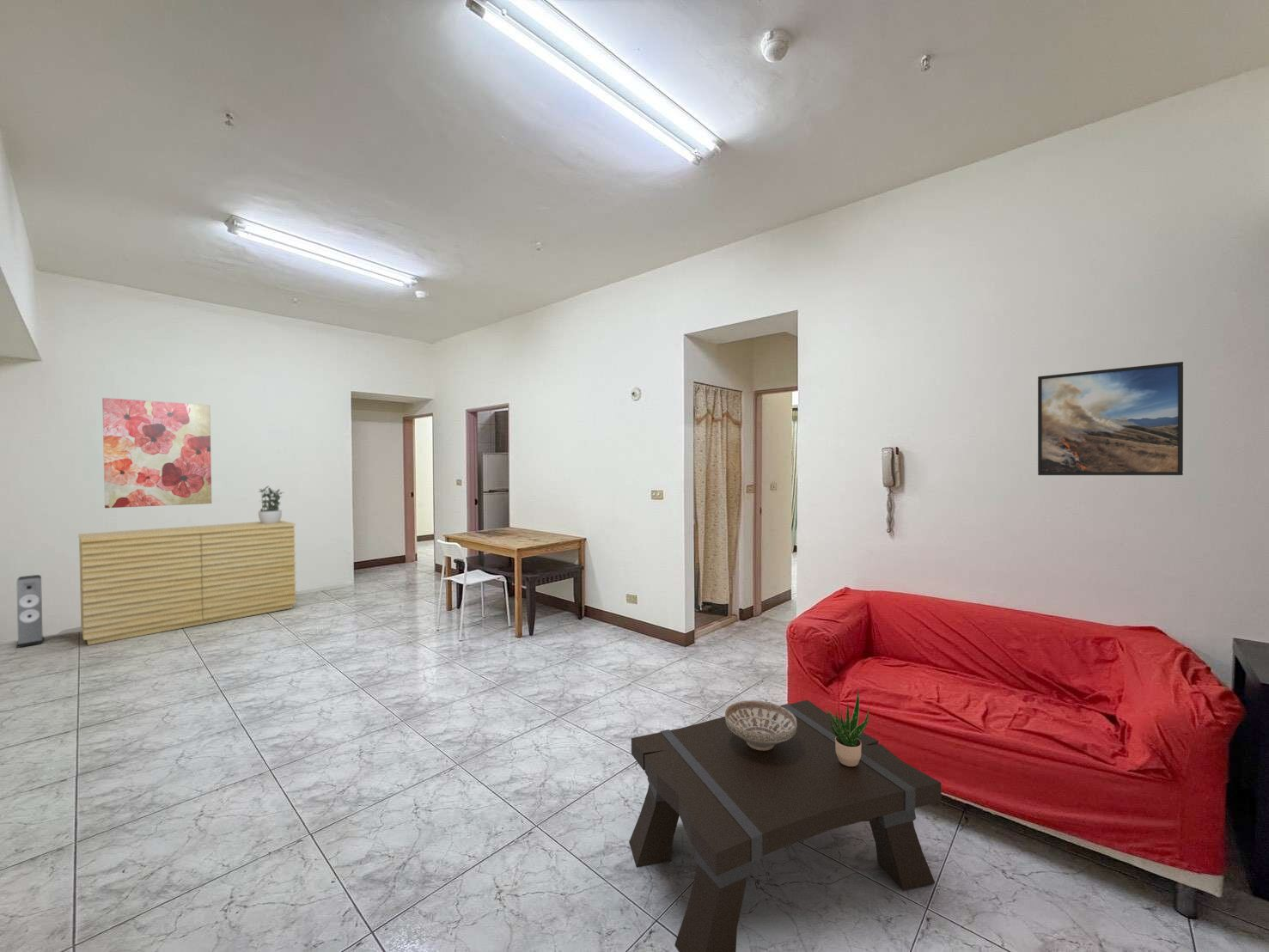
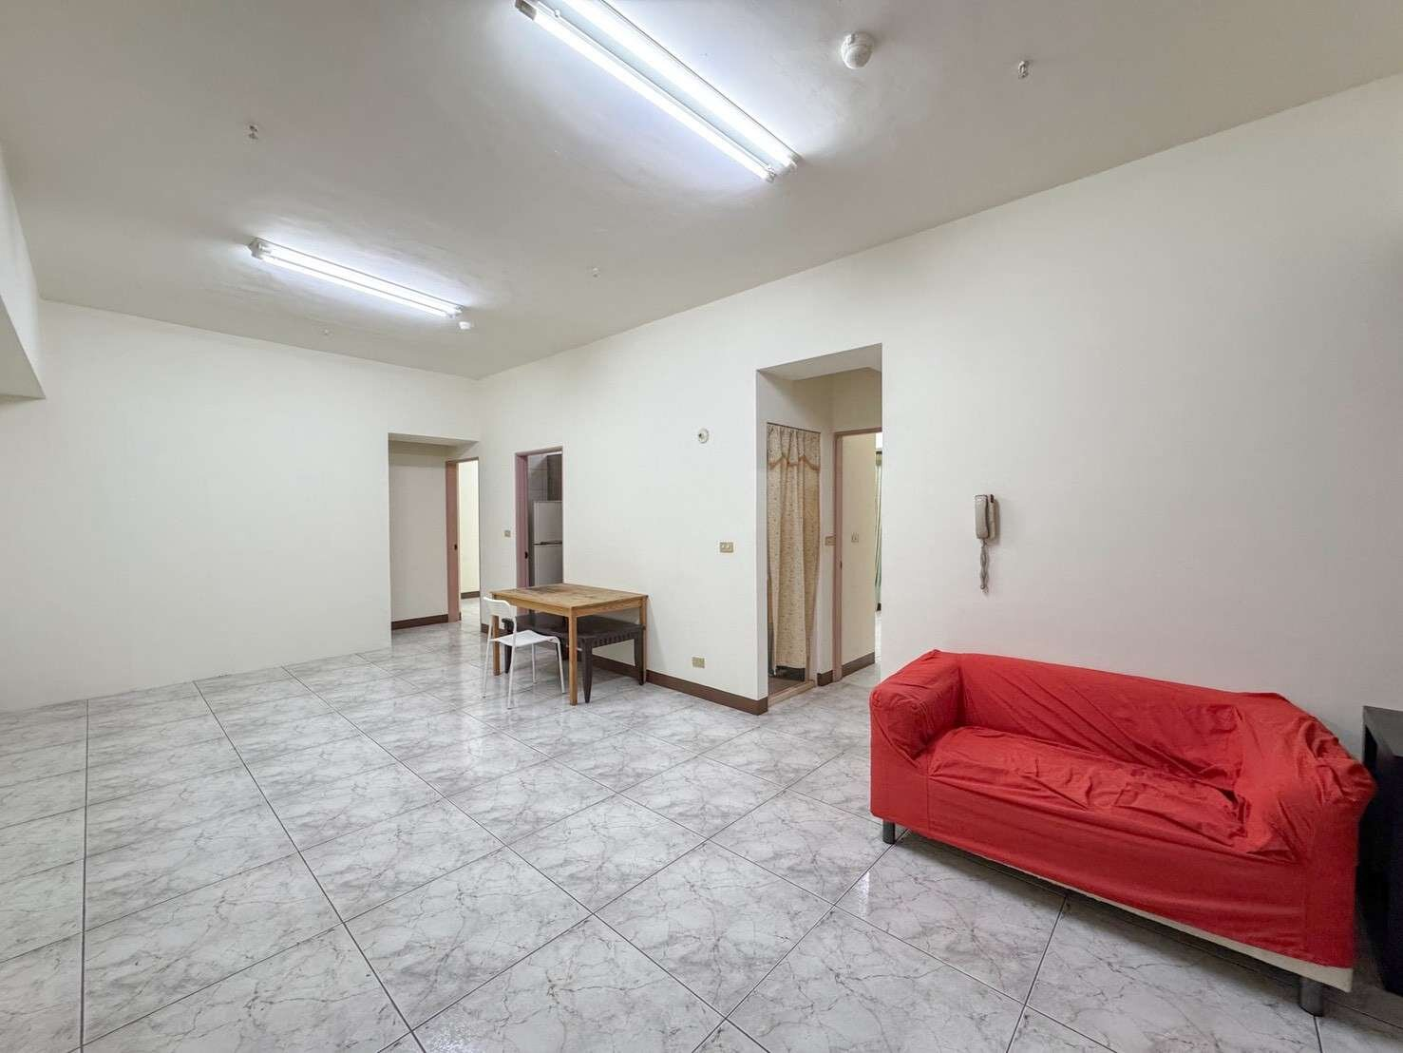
- decorative bowl (760, 729)
- speaker (29, 609)
- potted plant (271, 503)
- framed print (1105, 422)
- potted plant (850, 728)
- sideboard (196, 574)
- coffee table (773, 809)
- wall art (160, 454)
